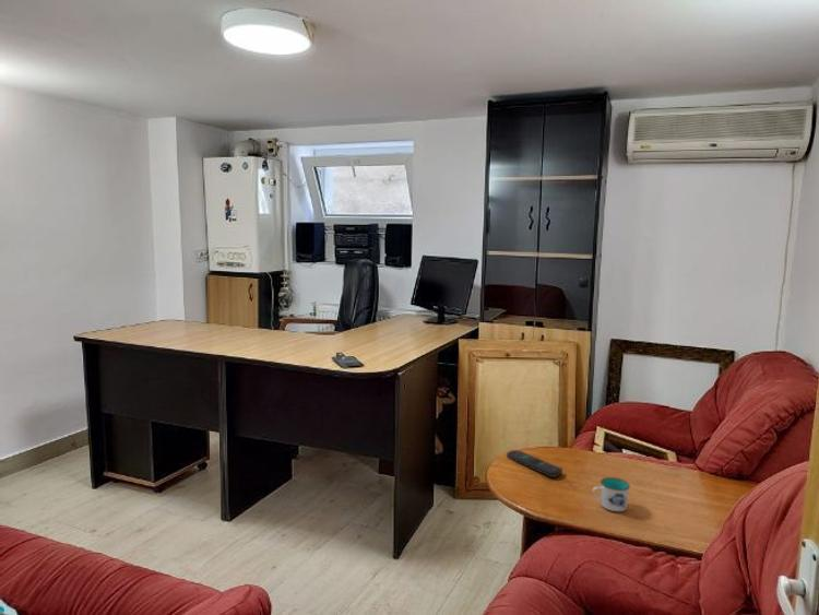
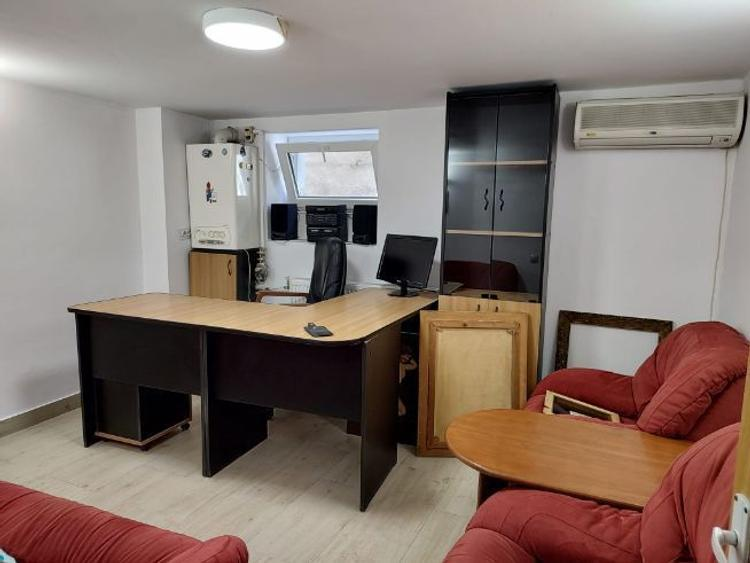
- mug (610, 494)
- remote control (533, 462)
